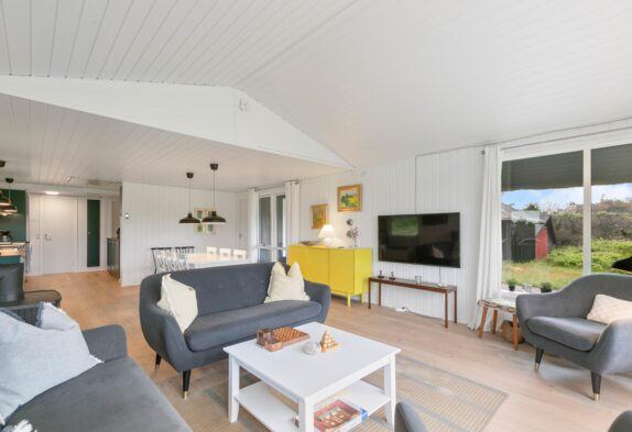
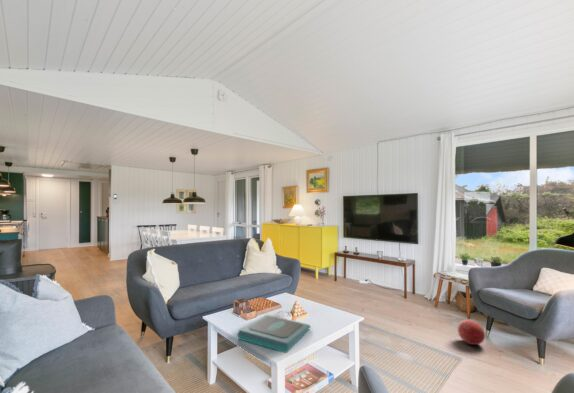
+ ball (470, 331)
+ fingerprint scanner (275, 329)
